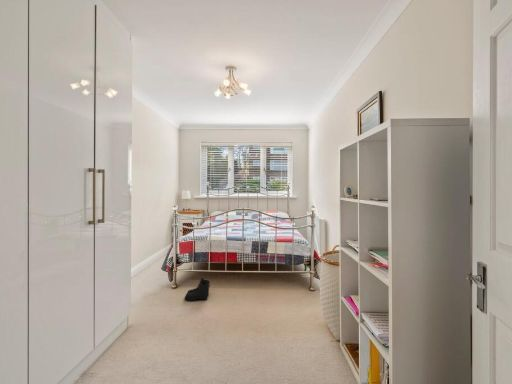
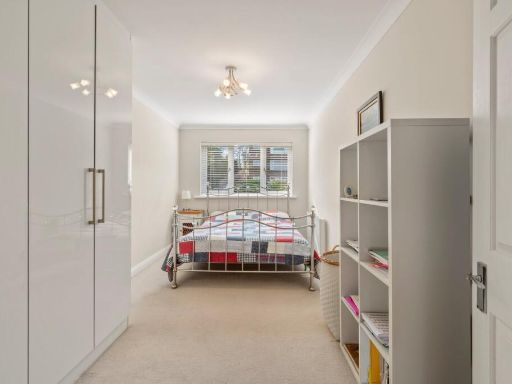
- boots (197, 288)
